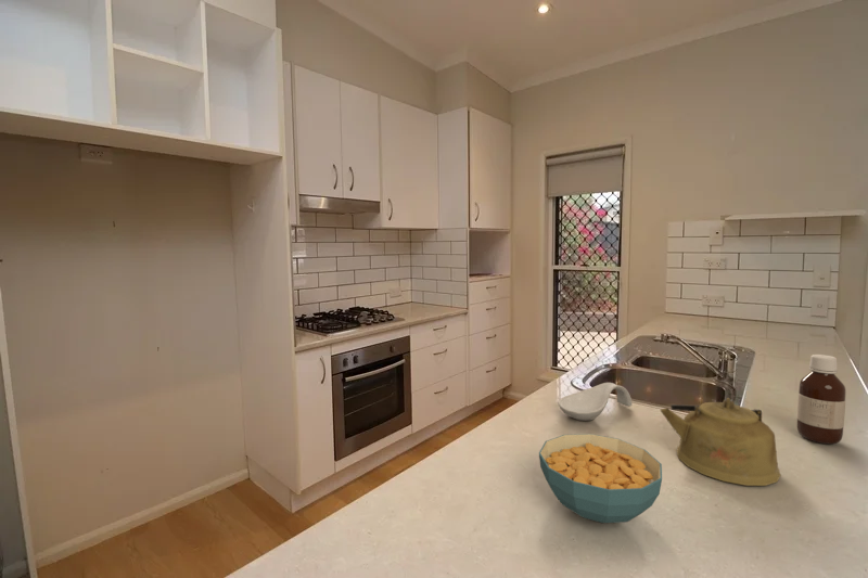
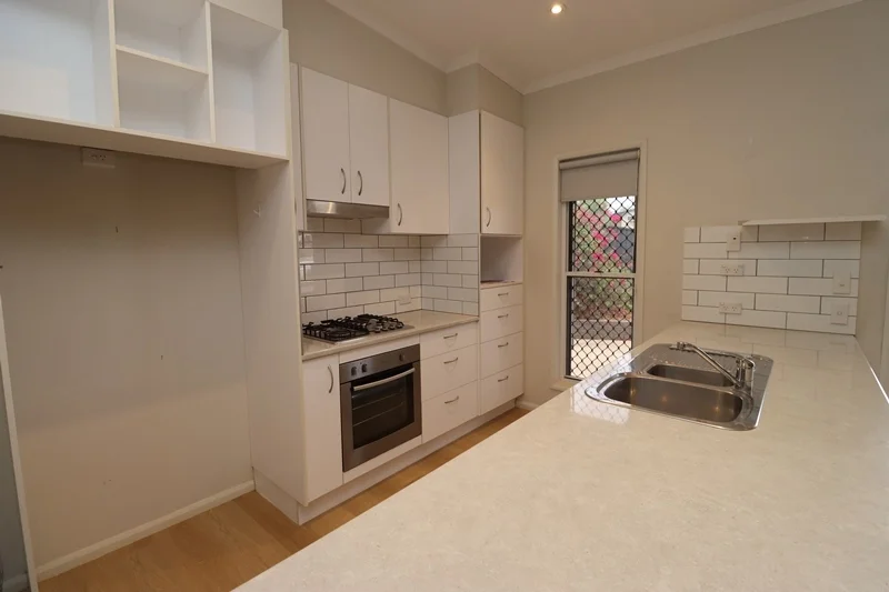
- spoon rest (596, 399)
- cereal bowl (597, 485)
- bottle (821, 397)
- kettle (715, 428)
